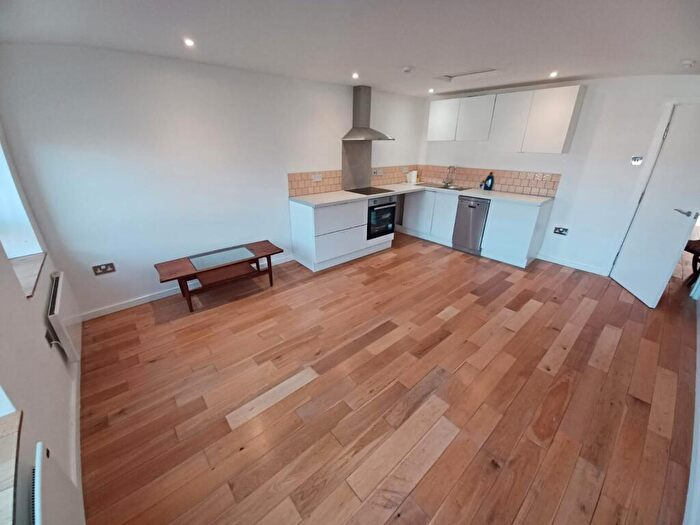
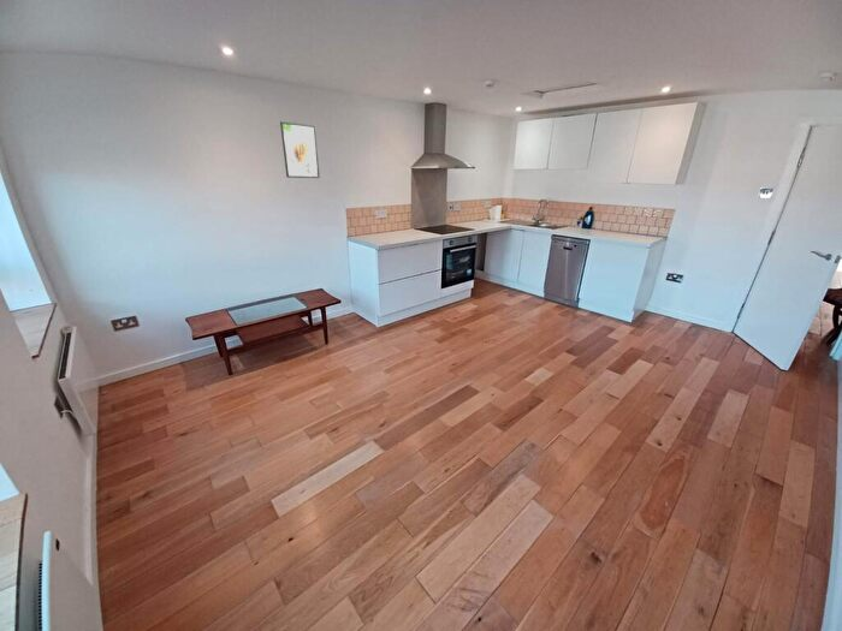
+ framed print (301, 151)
